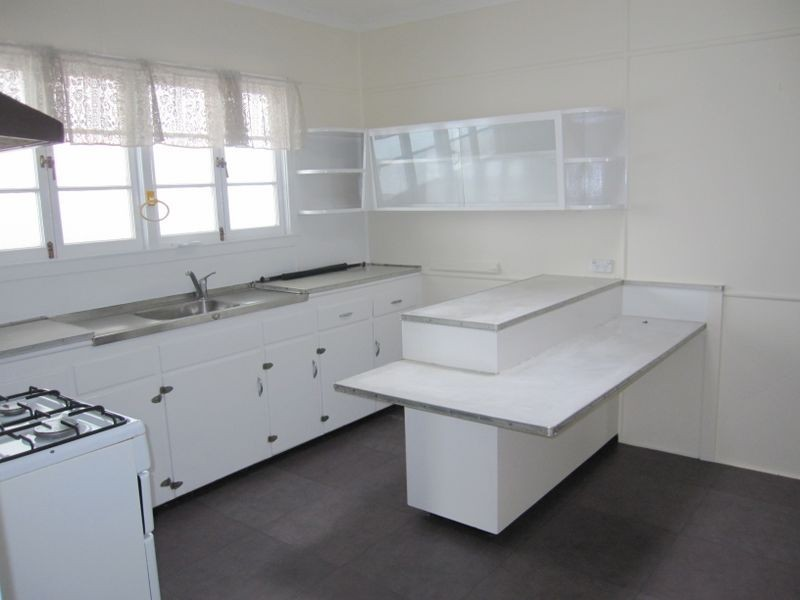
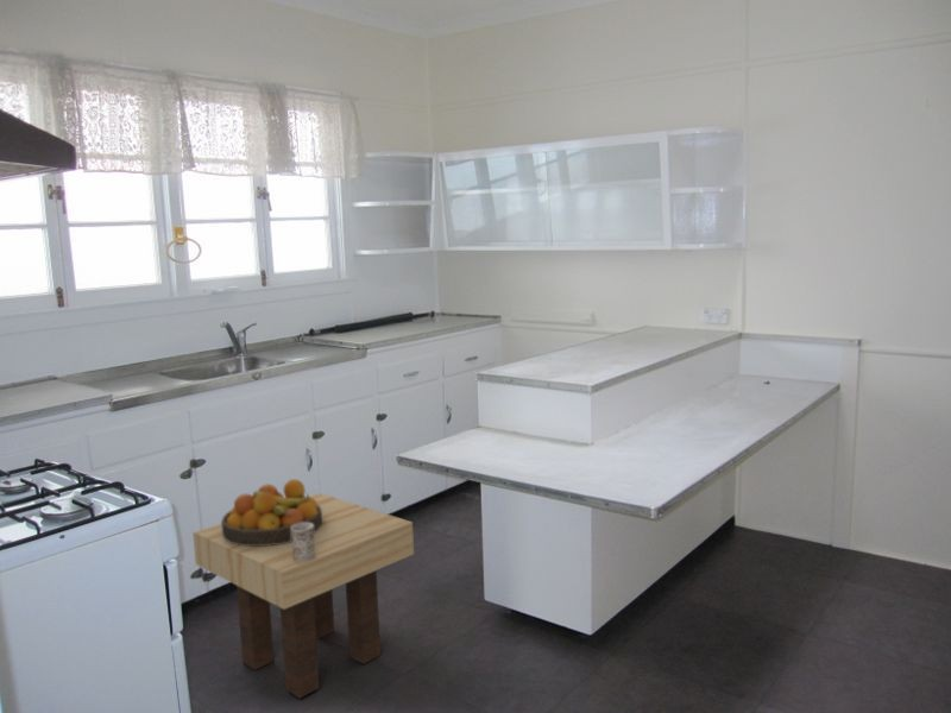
+ fruit bowl (271, 506)
+ mug (303, 540)
+ side table (307, 593)
